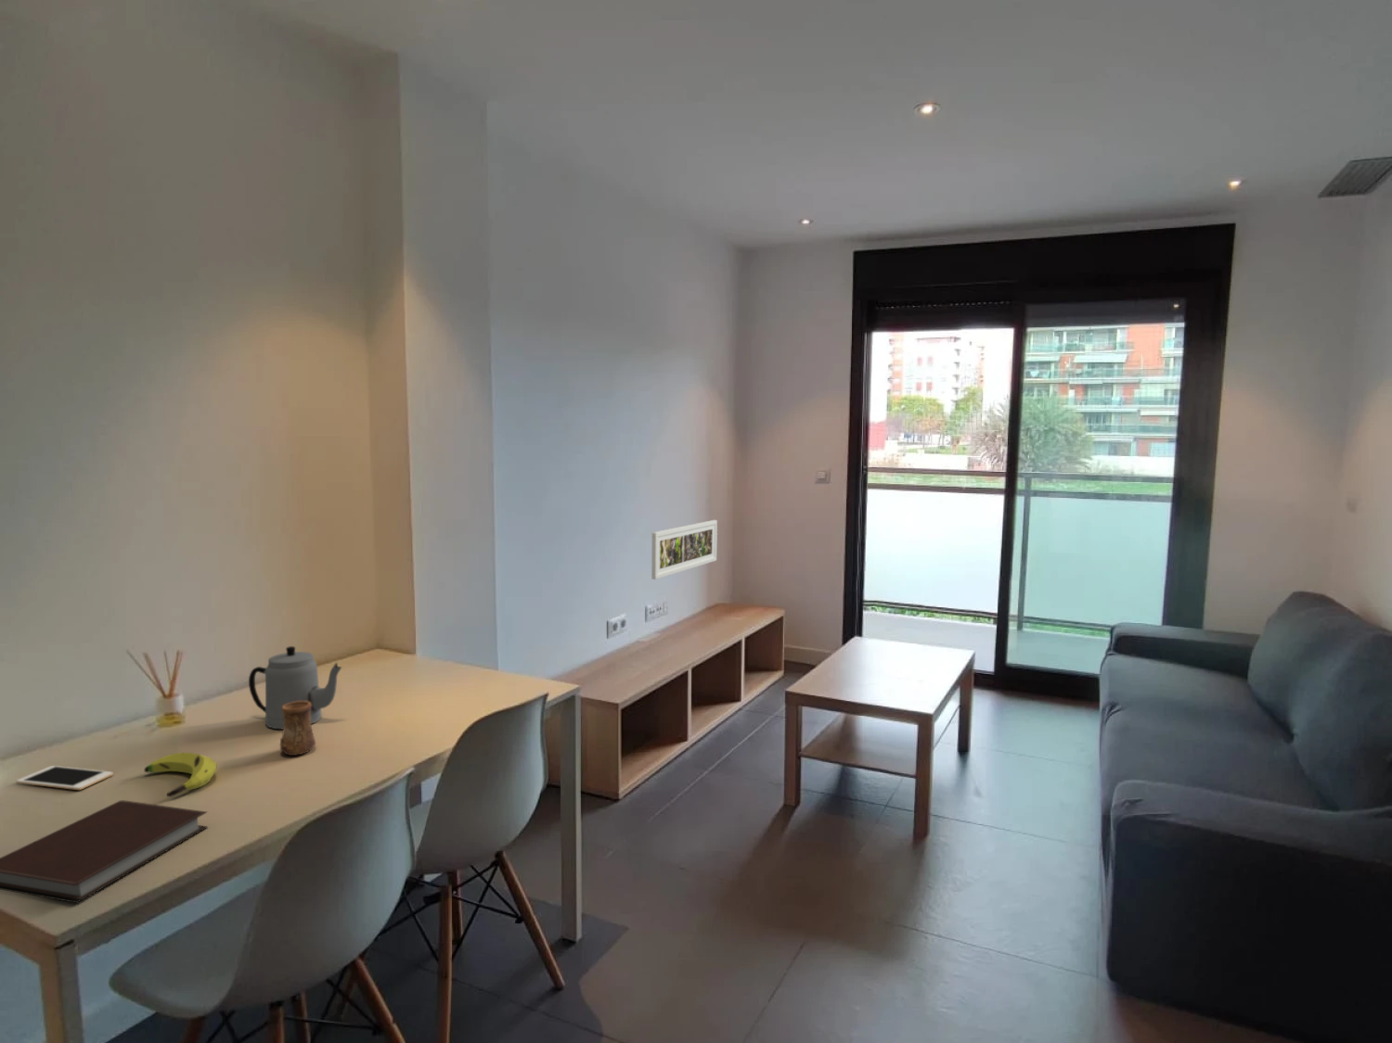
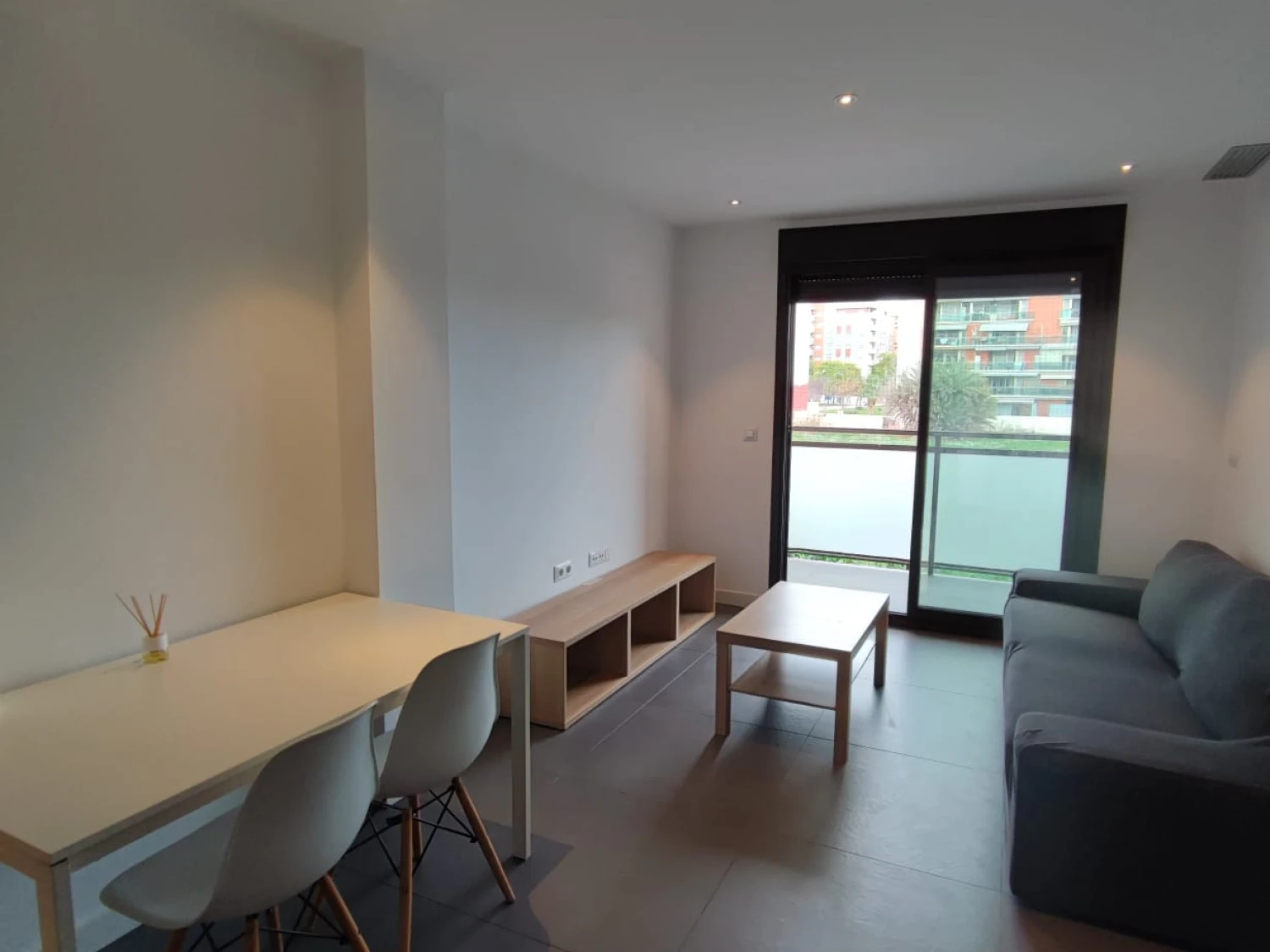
- banana (172, 770)
- notebook (100, 846)
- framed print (687, 547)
- cell phone (65, 777)
- teapot (295, 684)
- cup (297, 727)
